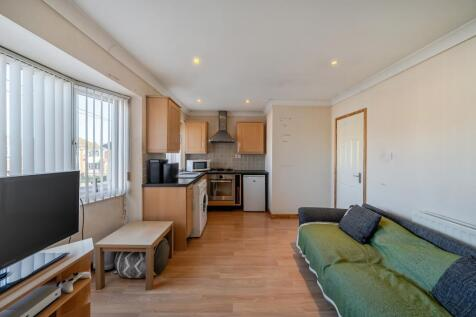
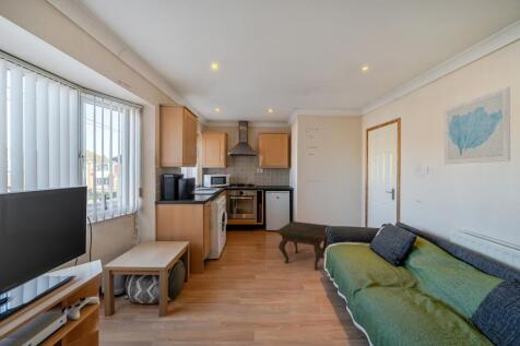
+ wall art (472, 131)
+ side table (305, 243)
